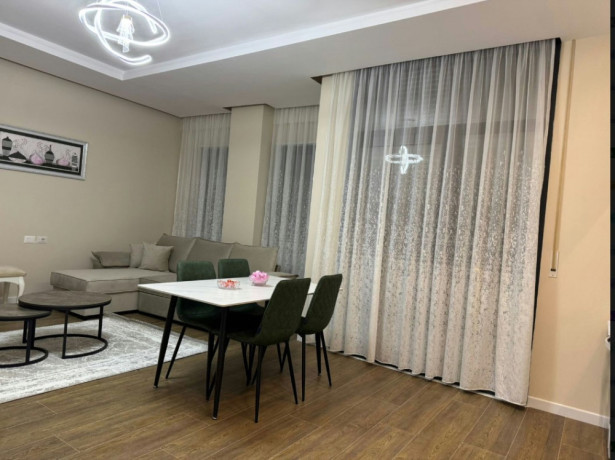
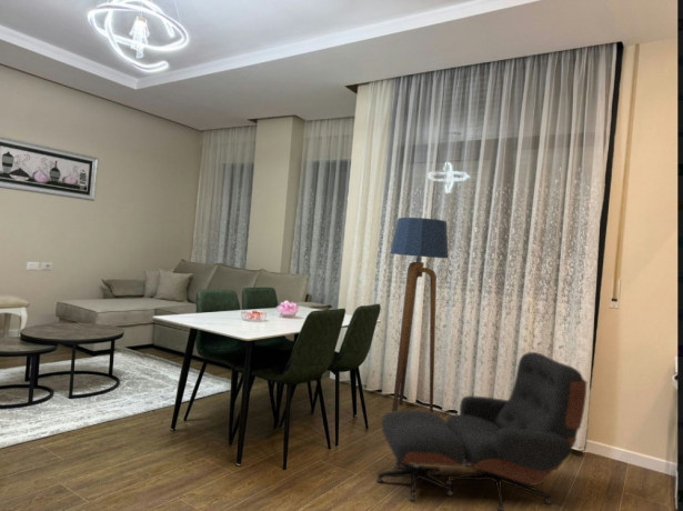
+ floor lamp (412, 317)
+ lounge chair (472, 419)
